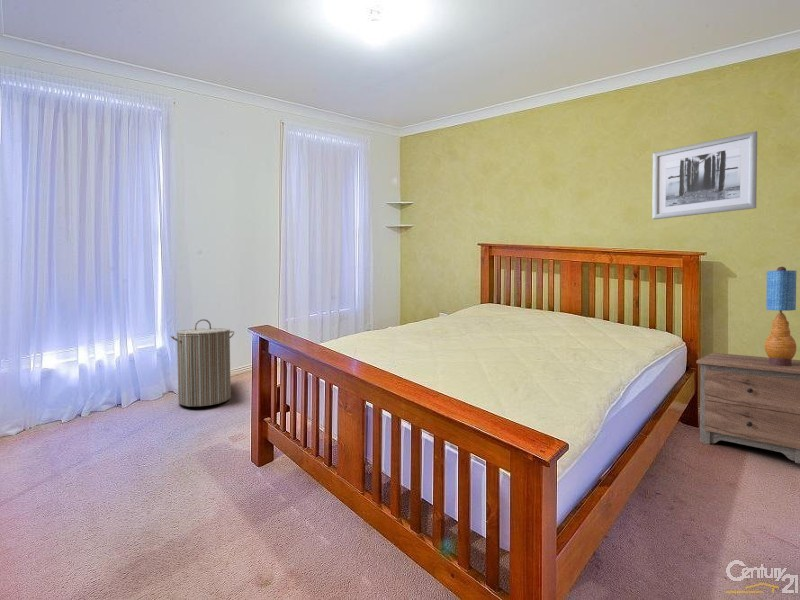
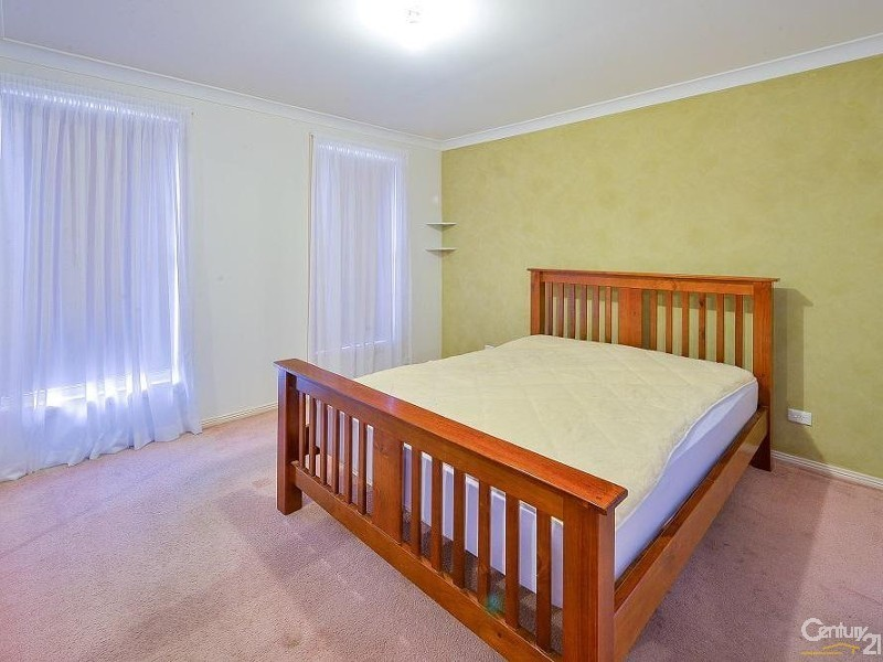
- laundry hamper (204, 359)
- table lamp (780, 315)
- wall art (701, 178)
- nightstand (755, 403)
